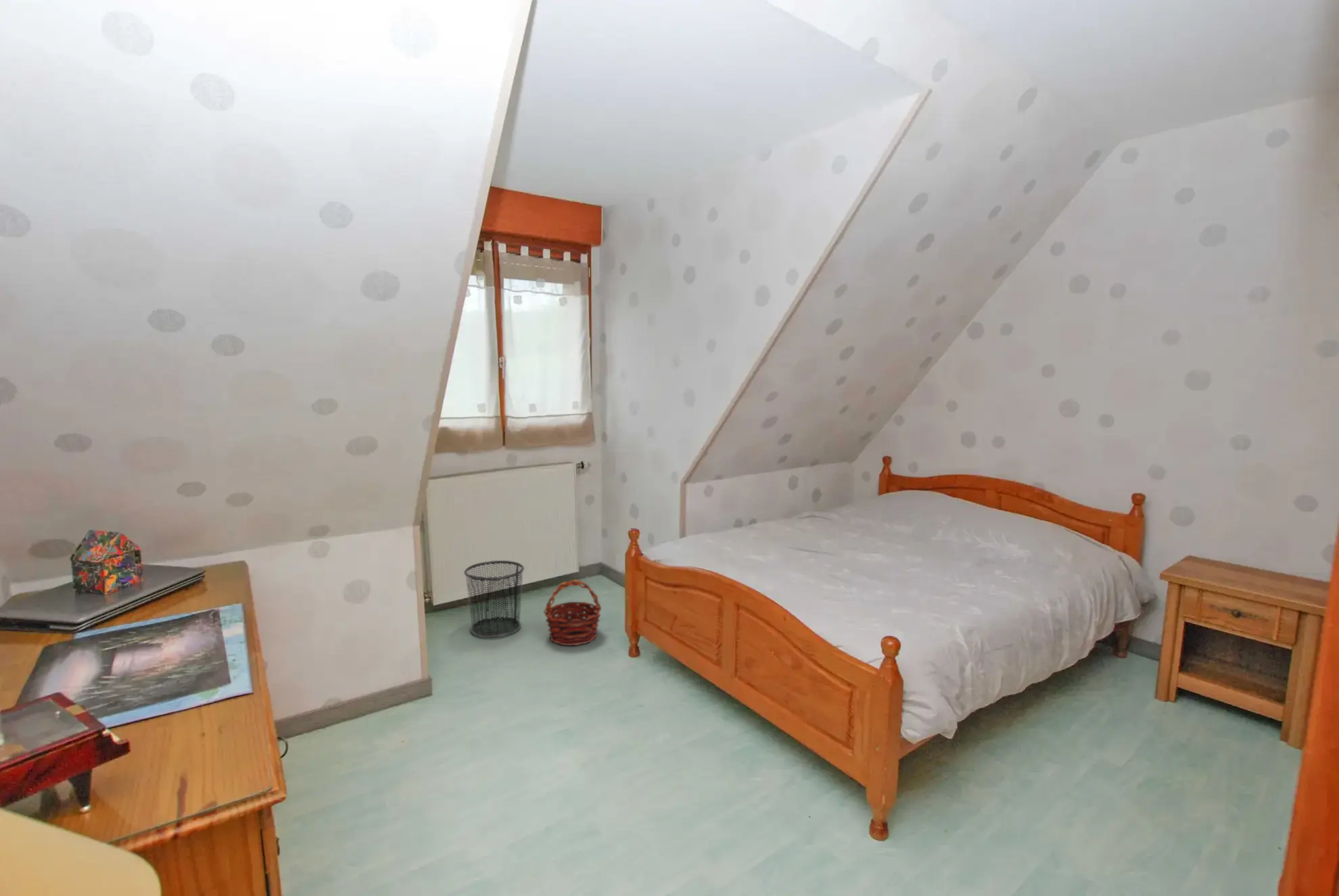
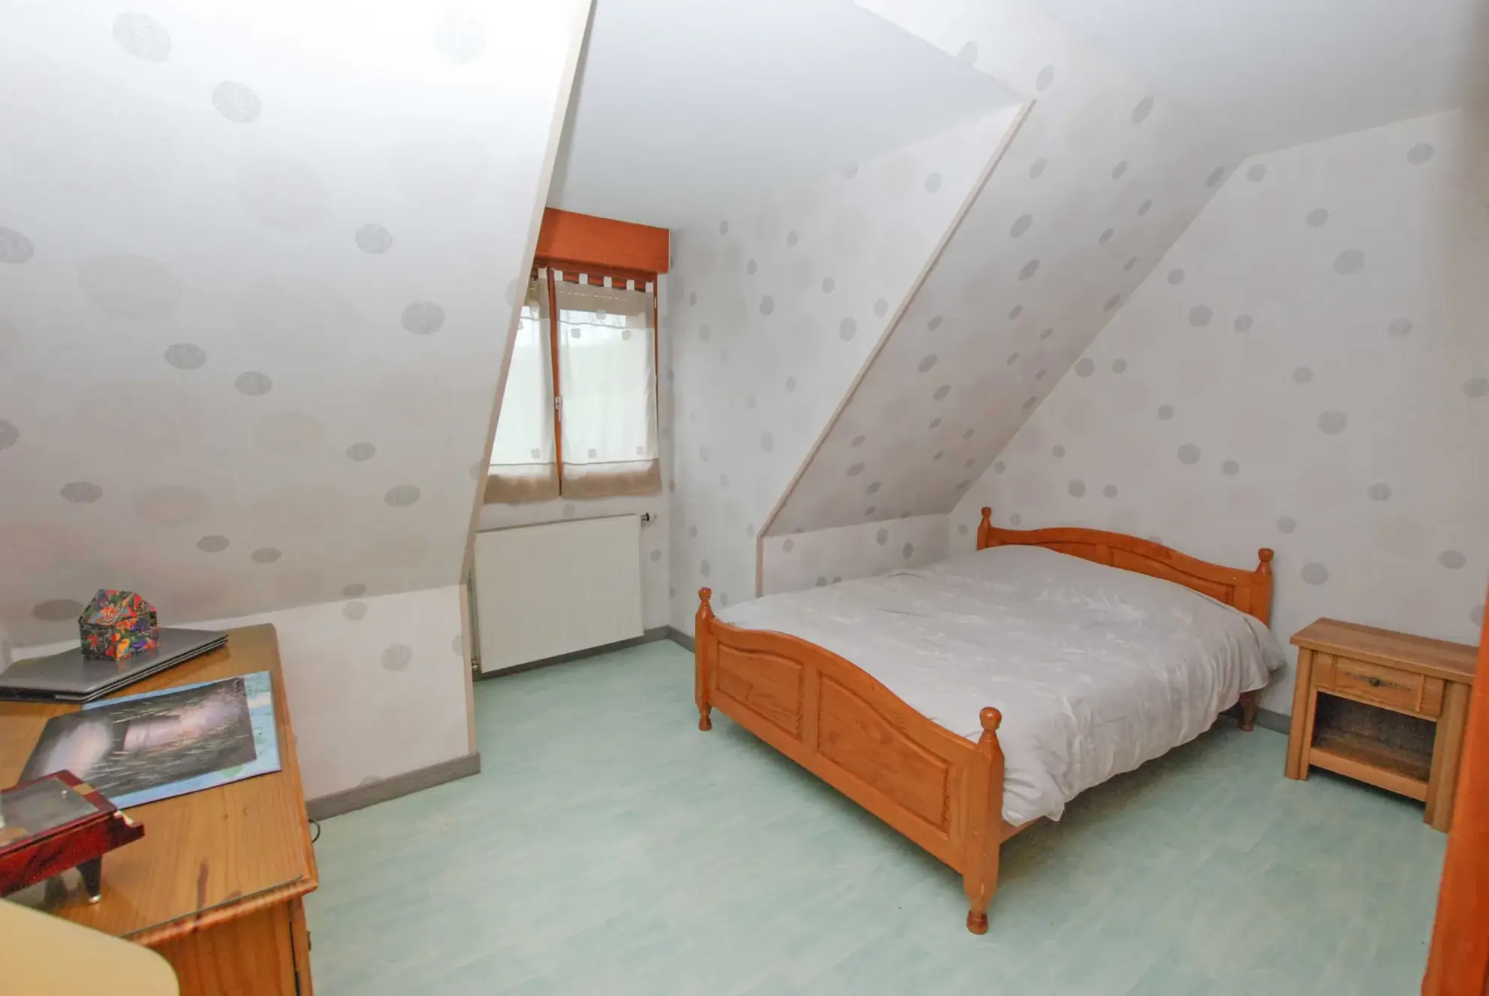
- basket (572, 608)
- waste bin (495, 598)
